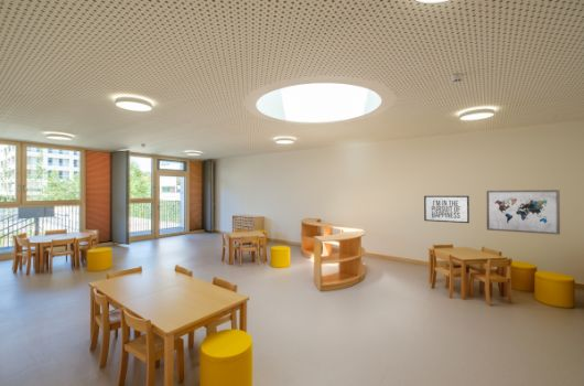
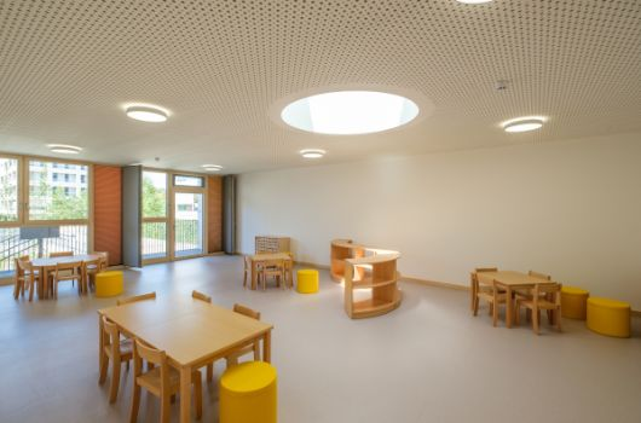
- wall art (520, 211)
- mirror (445, 208)
